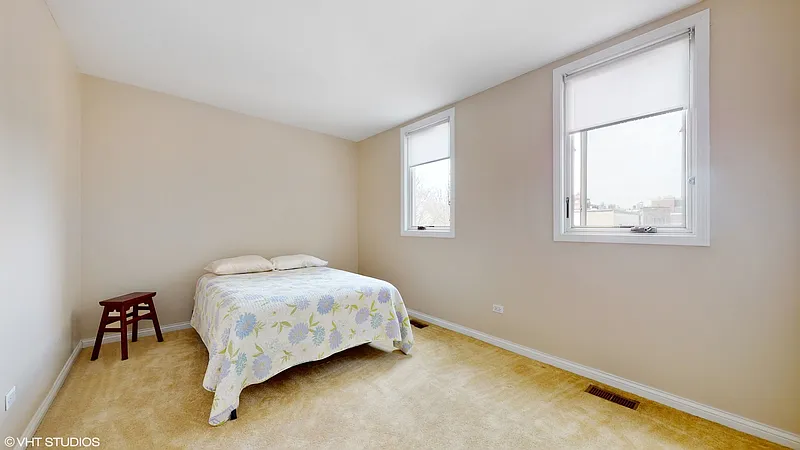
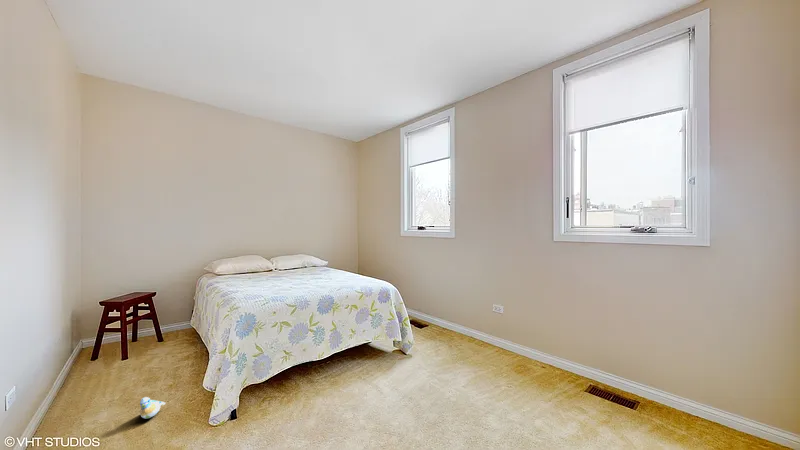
+ plush toy (151, 405)
